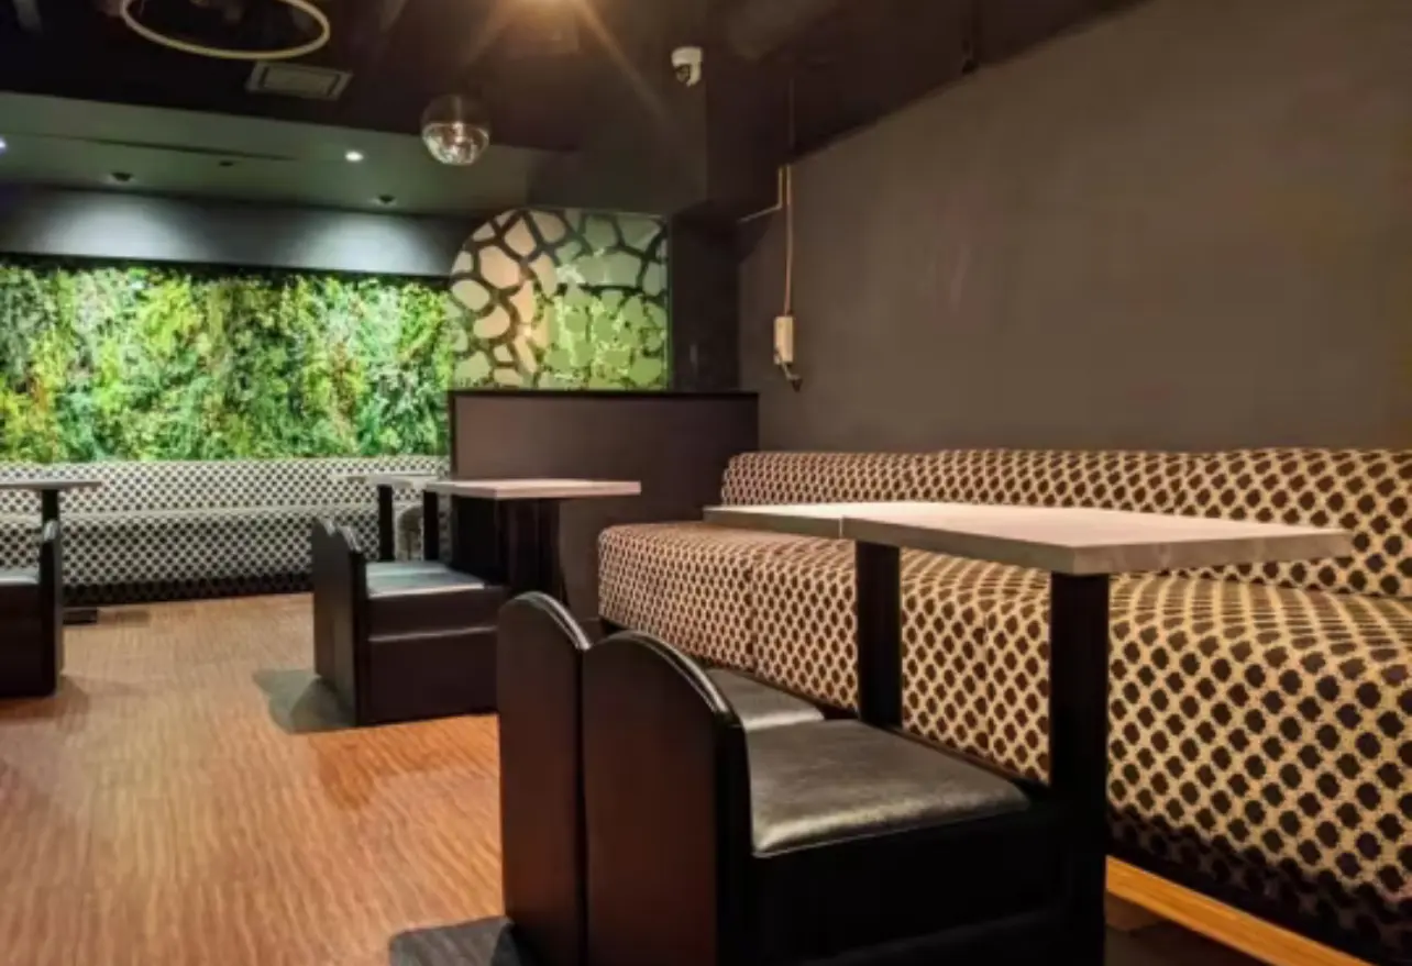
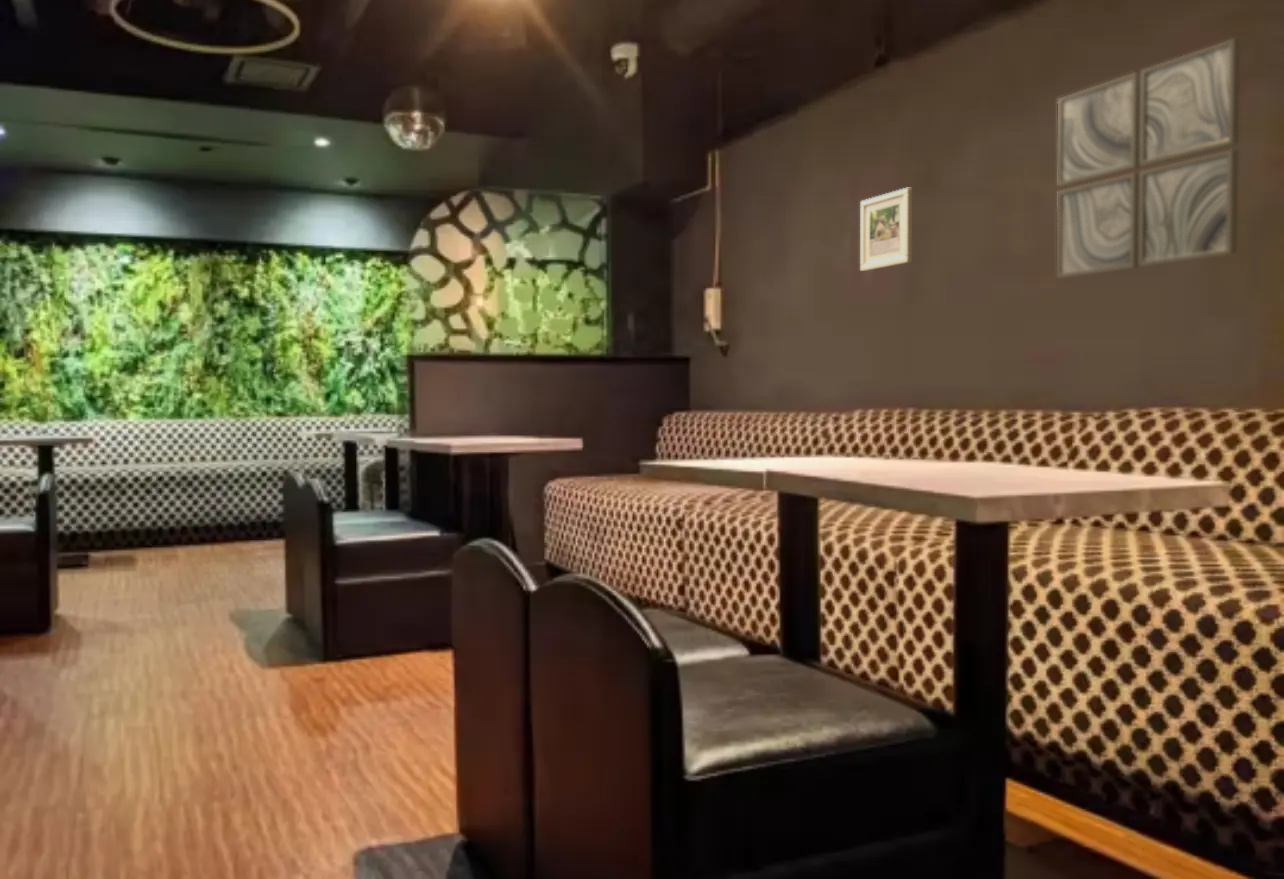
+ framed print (885, 230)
+ wall art (1140, 171)
